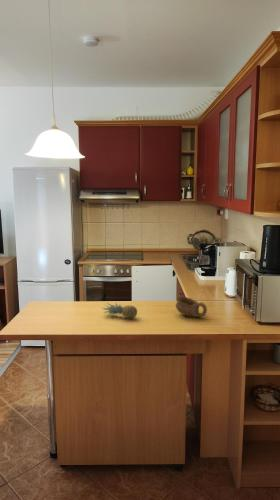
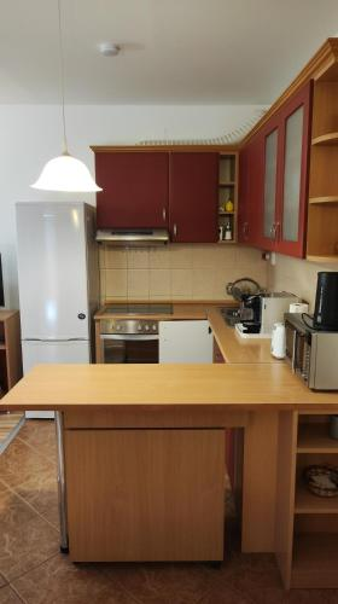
- fruit (119, 310)
- bowl (191, 307)
